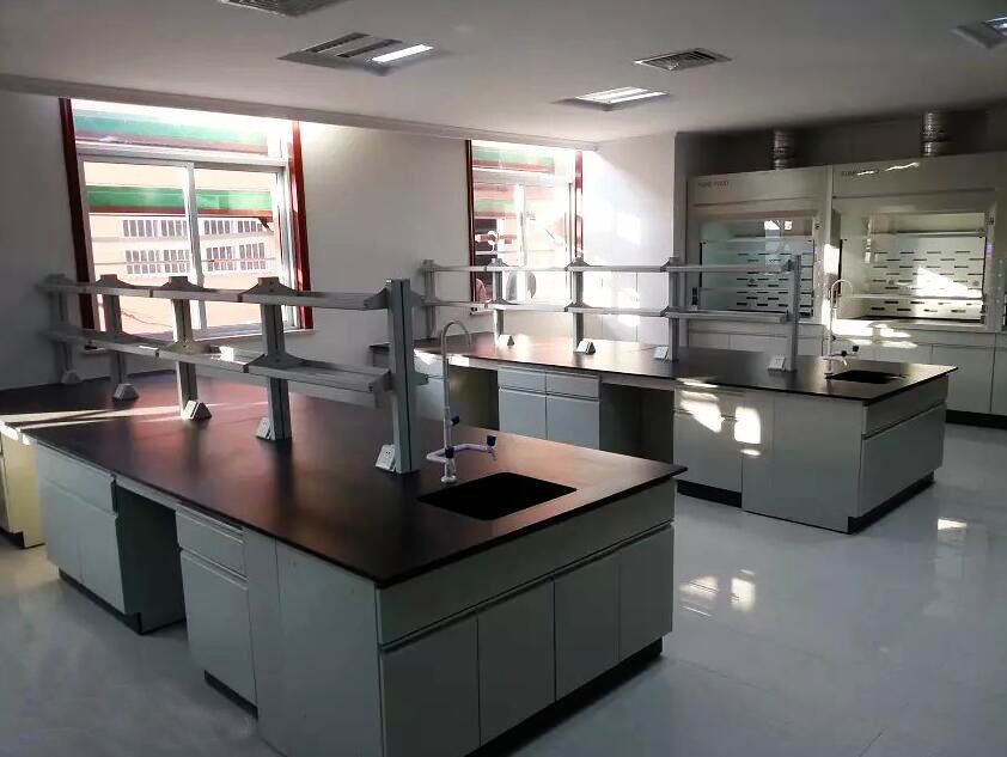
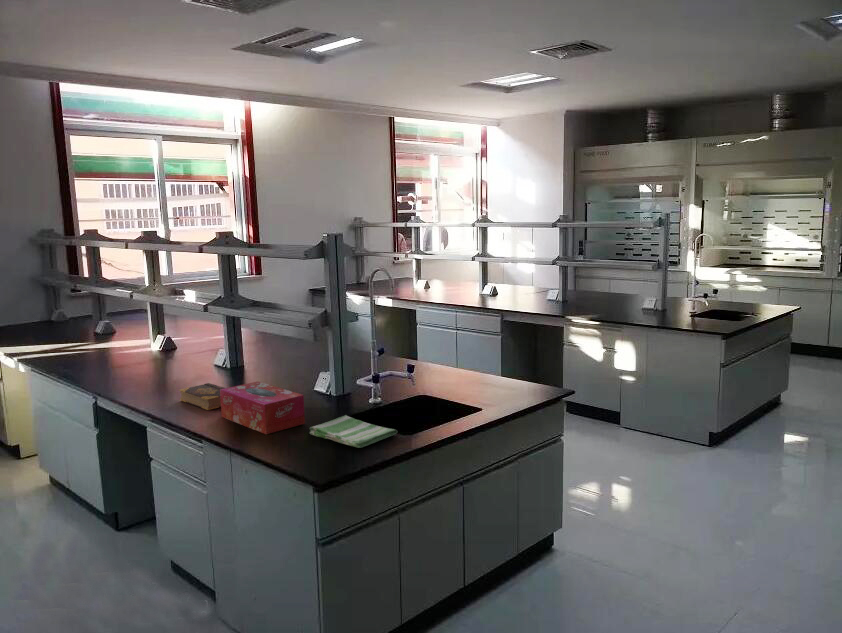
+ book (207, 395)
+ dish towel (352, 430)
+ tissue box (261, 406)
